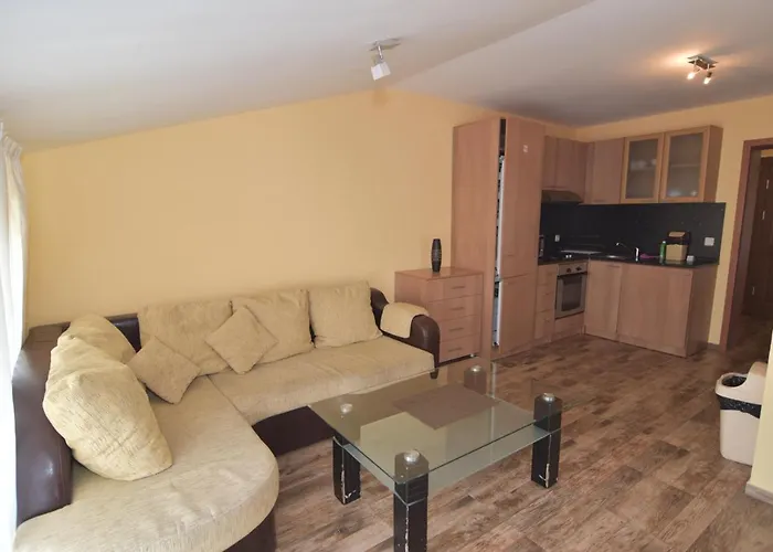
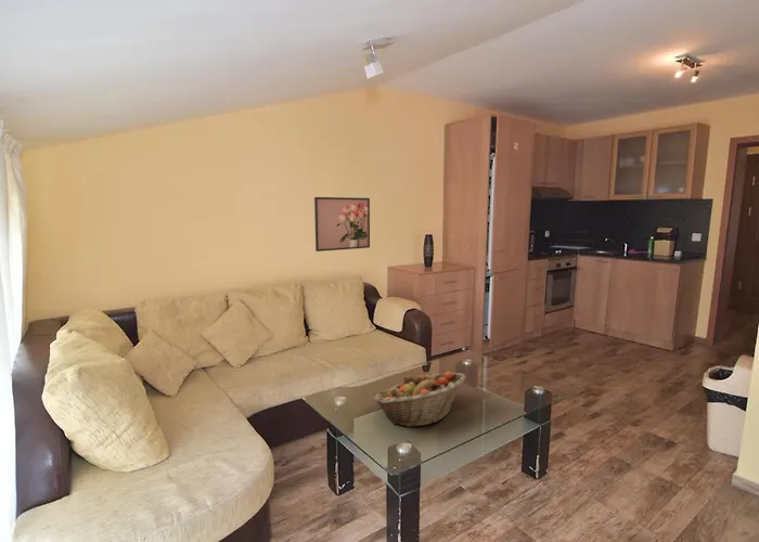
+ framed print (343, 223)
+ fruit basket (420, 393)
